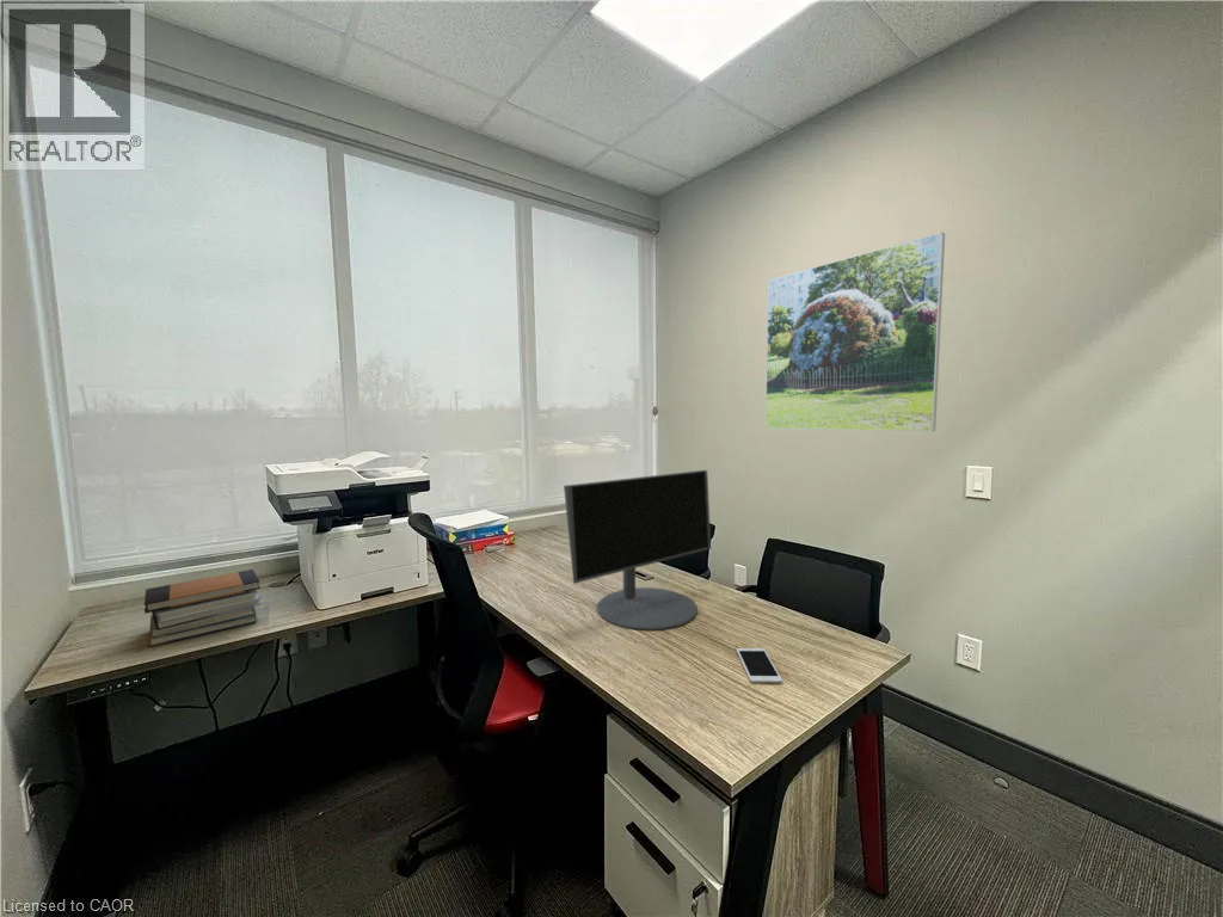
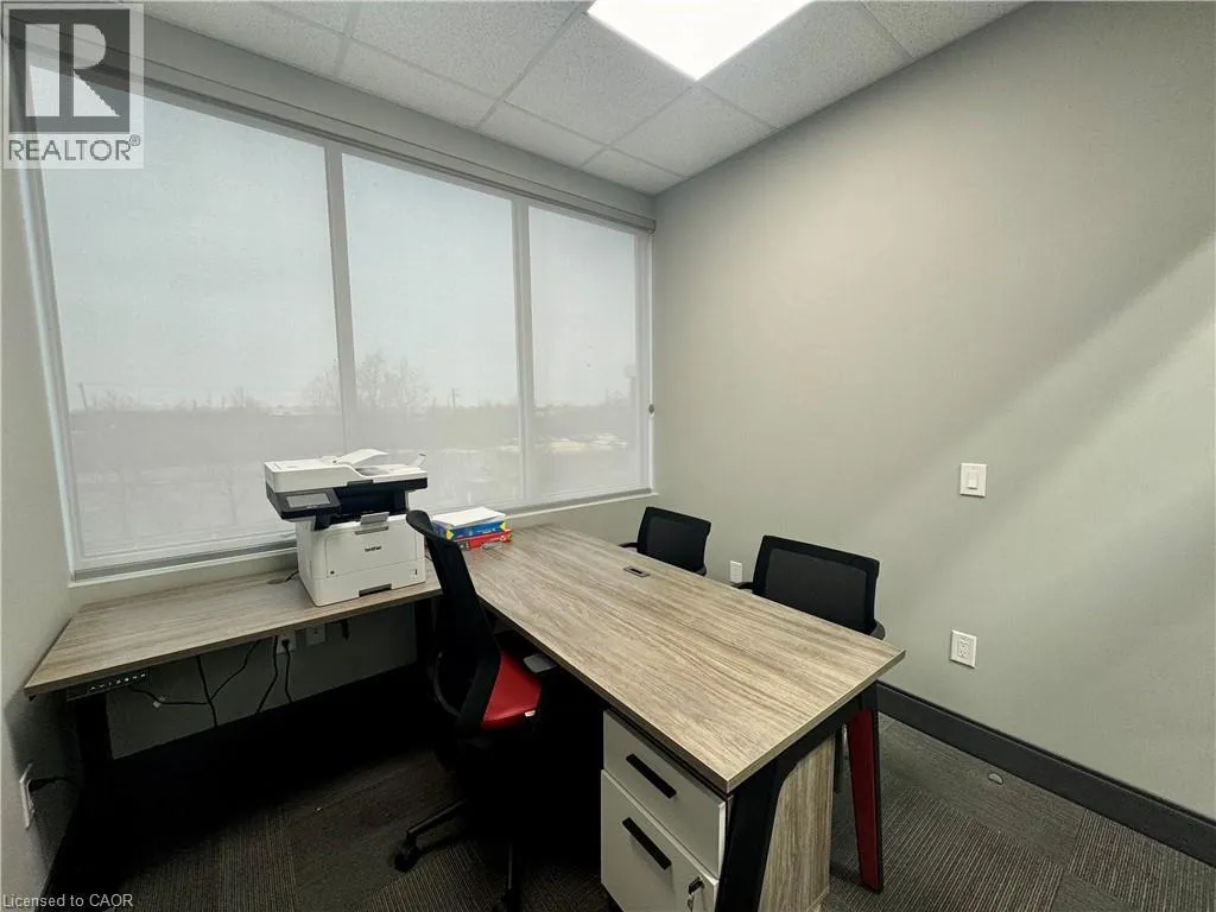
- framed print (841, 345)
- computer monitor (646, 543)
- book stack (205, 604)
- cell phone (757, 664)
